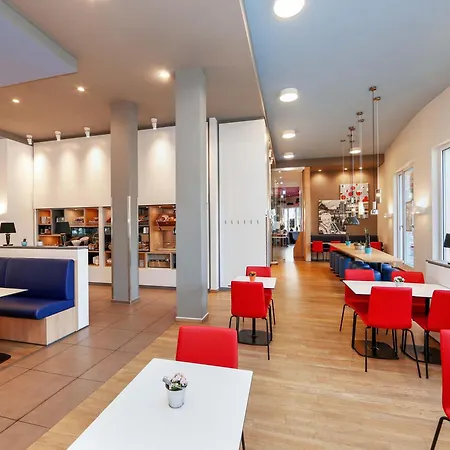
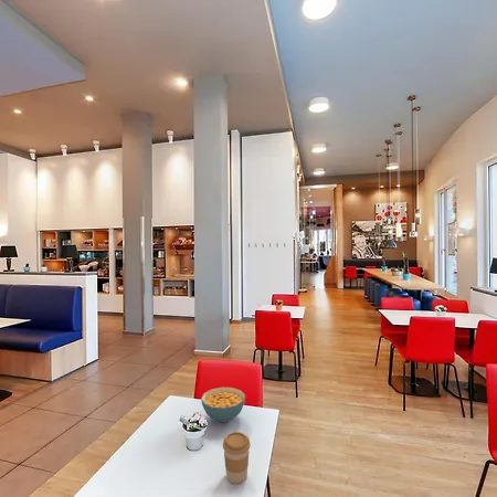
+ coffee cup (236, 456)
+ cereal bowl (223, 408)
